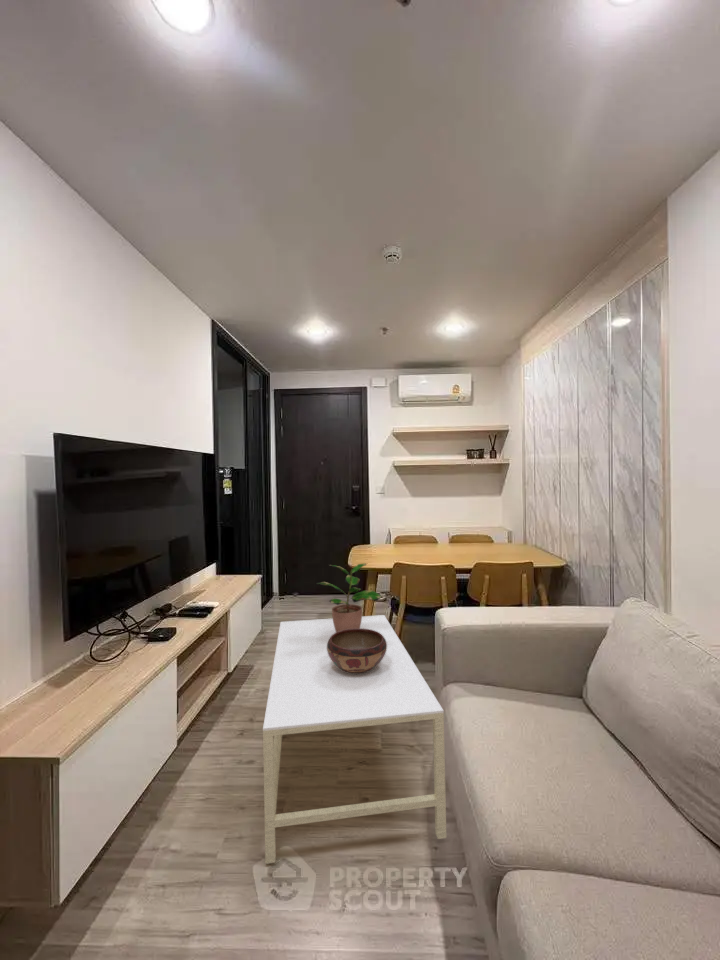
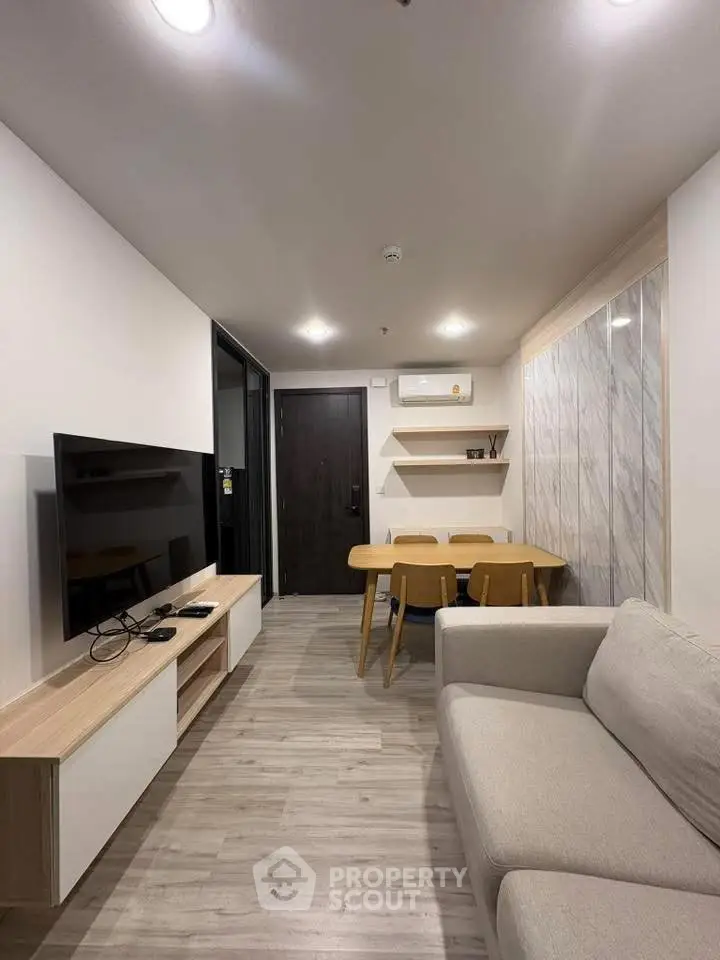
- decorative bowl (356, 651)
- potted plant (348, 597)
- coffee table (342, 702)
